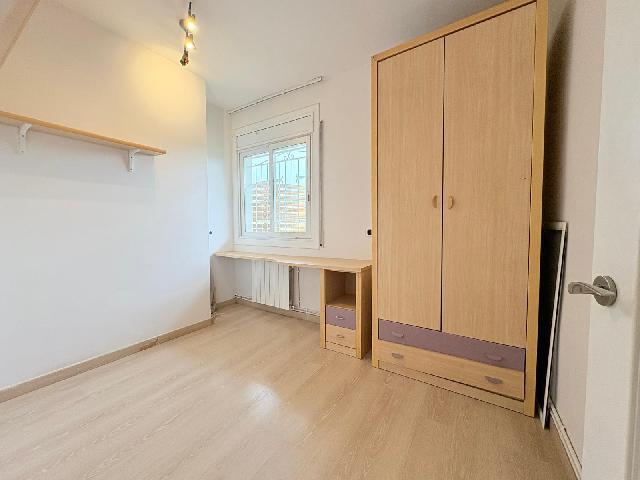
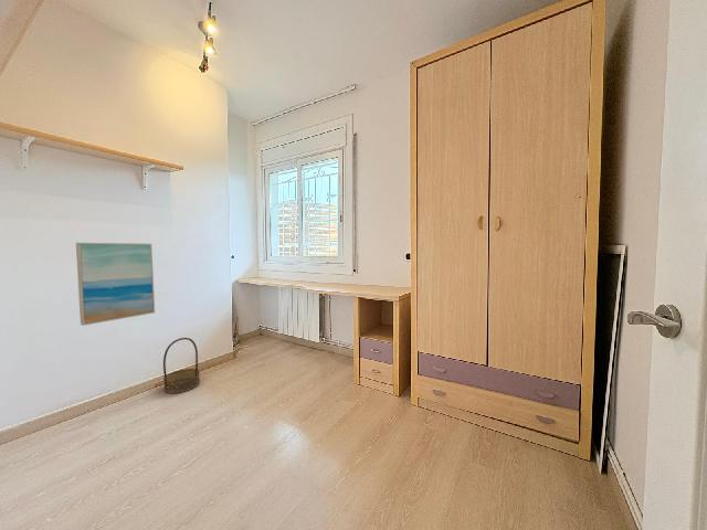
+ wall art (118, 280)
+ basket (181, 370)
